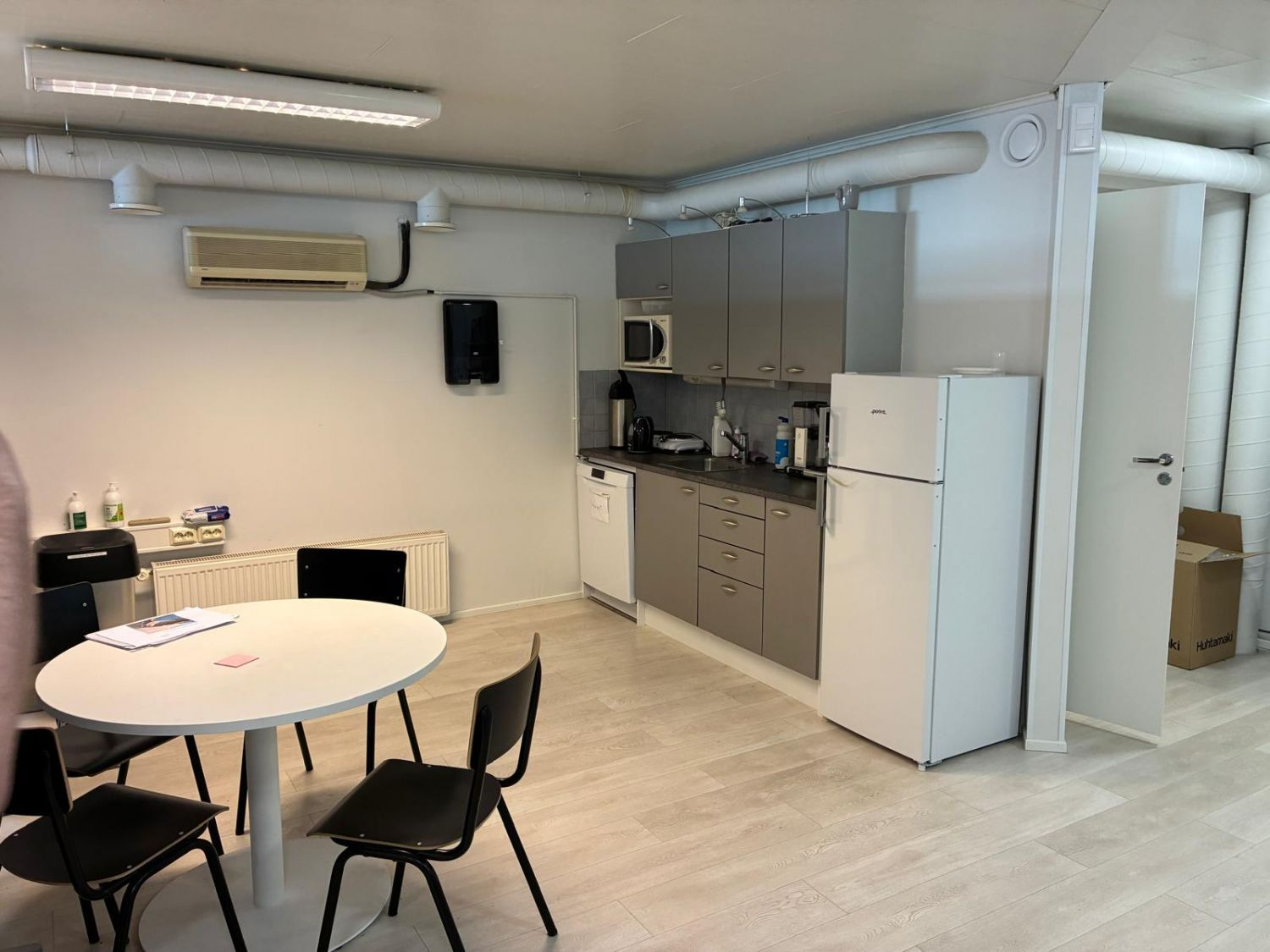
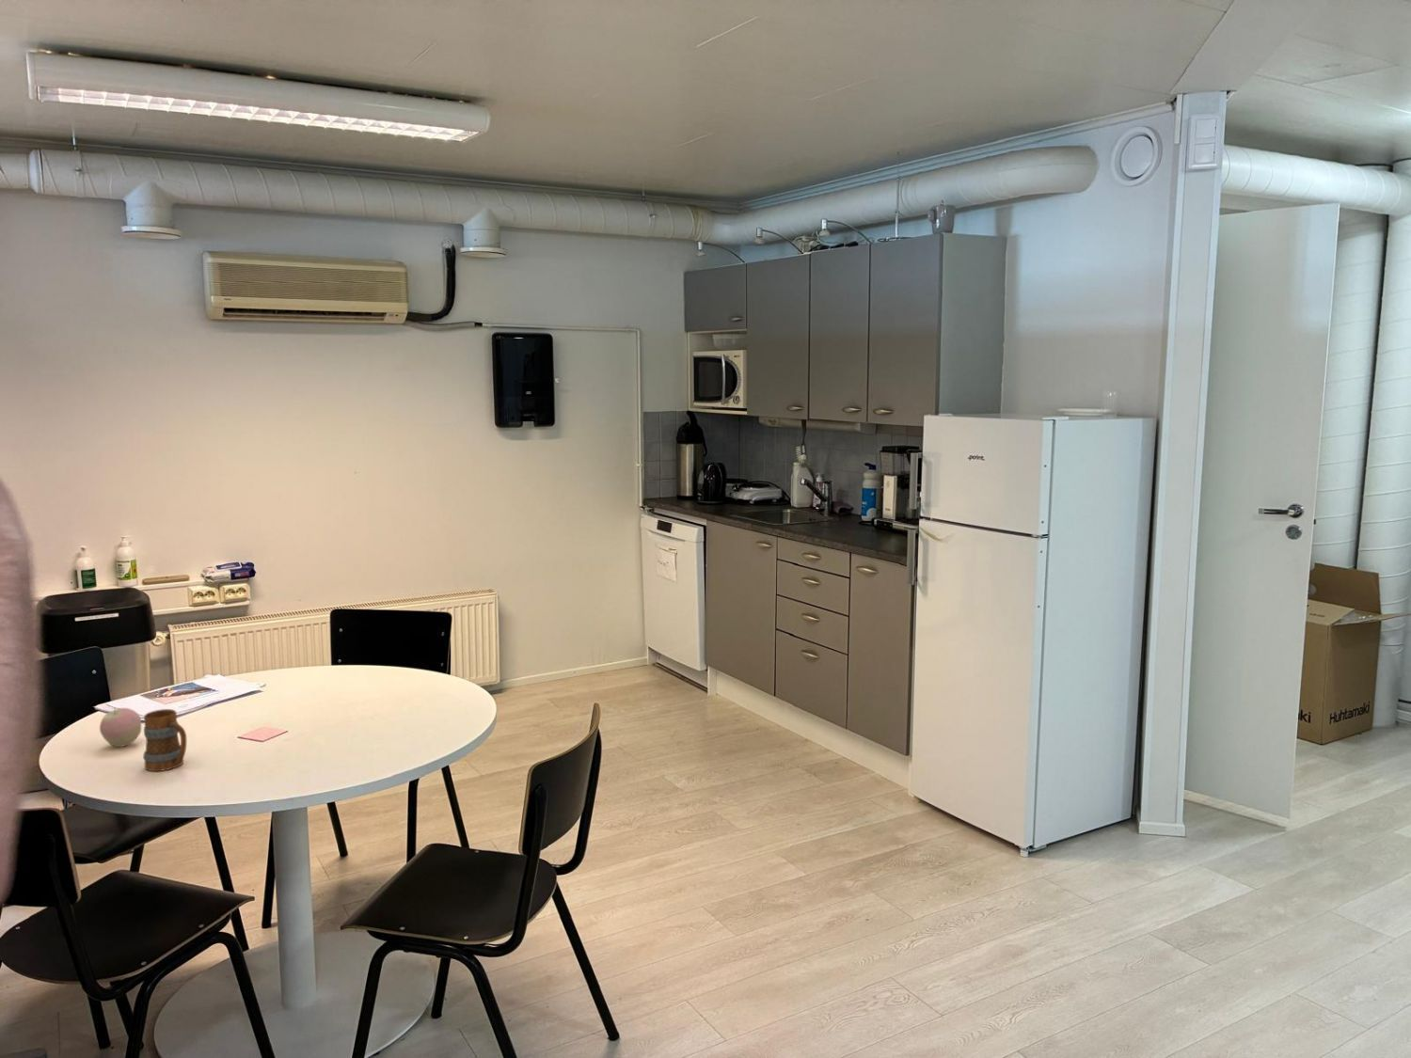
+ mug (168, 740)
+ apple (120, 725)
